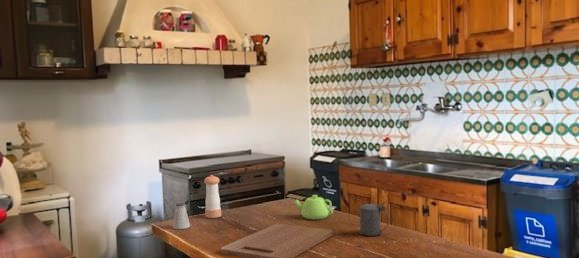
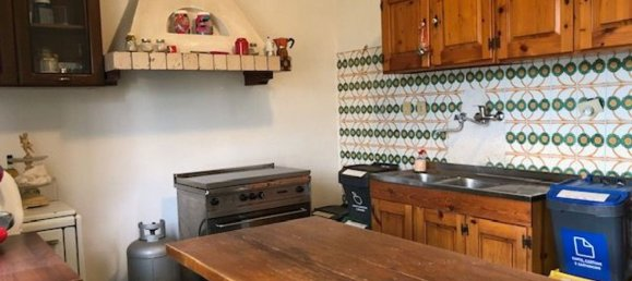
- saltshaker (180, 215)
- pepper shaker (212, 195)
- teakettle (313, 205)
- cutting board (279, 241)
- beer stein (374, 217)
